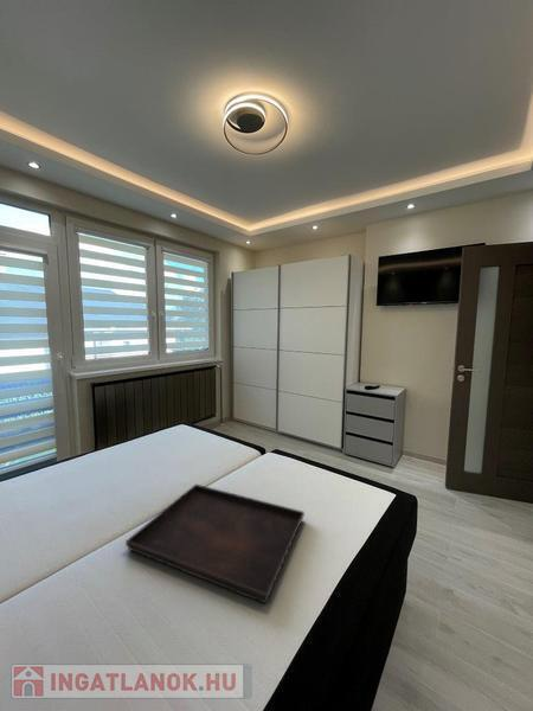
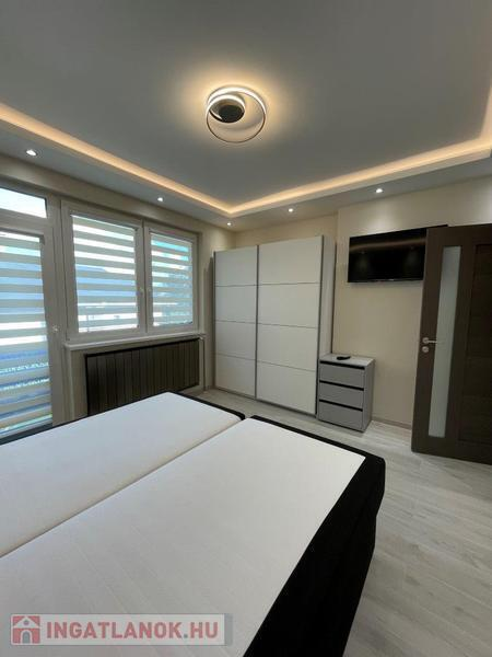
- serving tray (221, 529)
